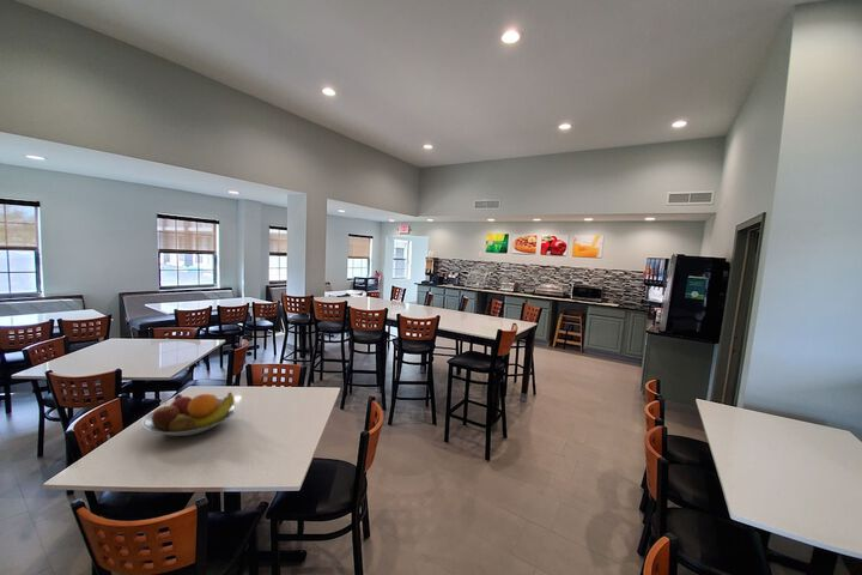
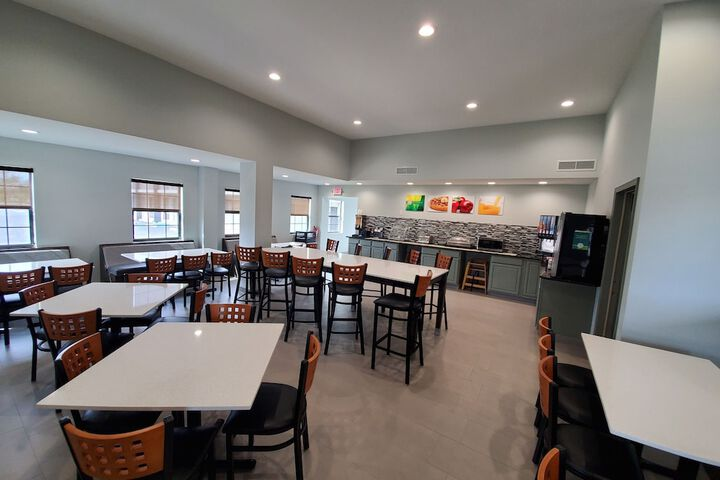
- fruit bowl (192, 410)
